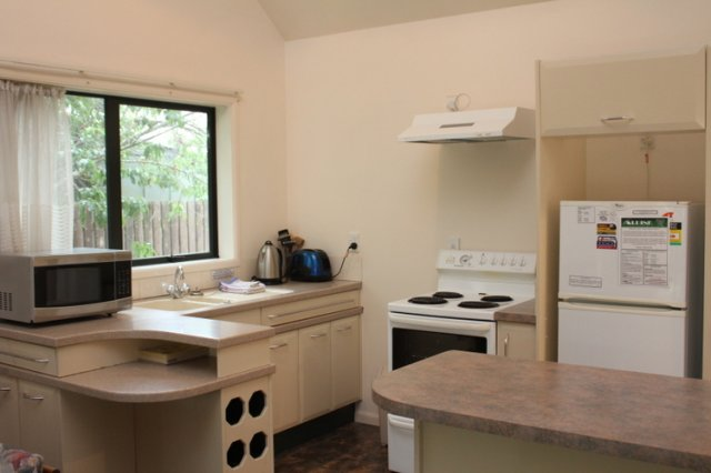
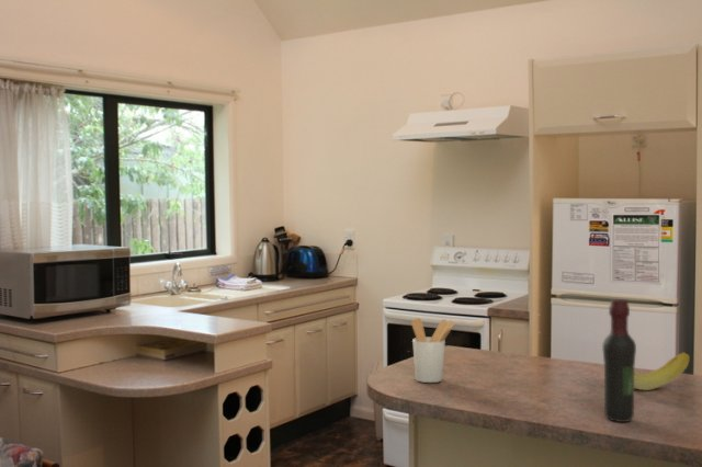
+ wine bottle (619, 360)
+ fruit (648, 373)
+ utensil holder (434, 349)
